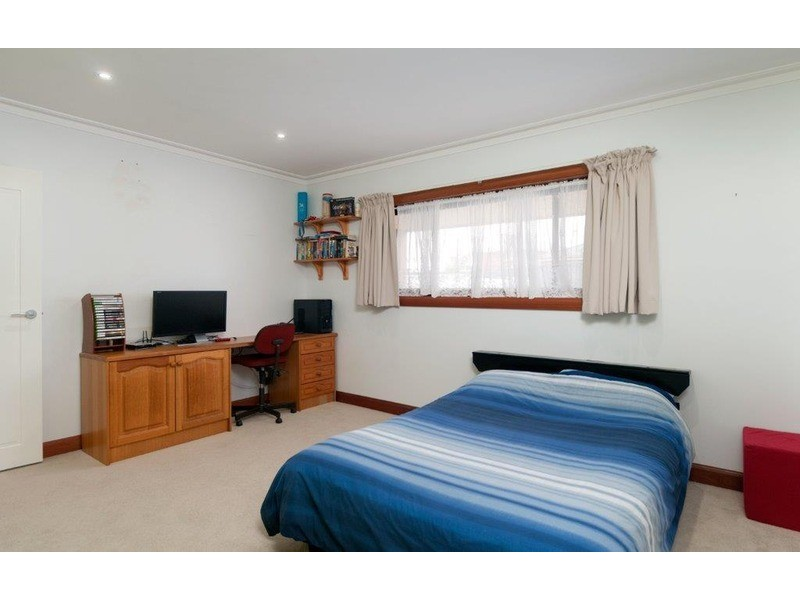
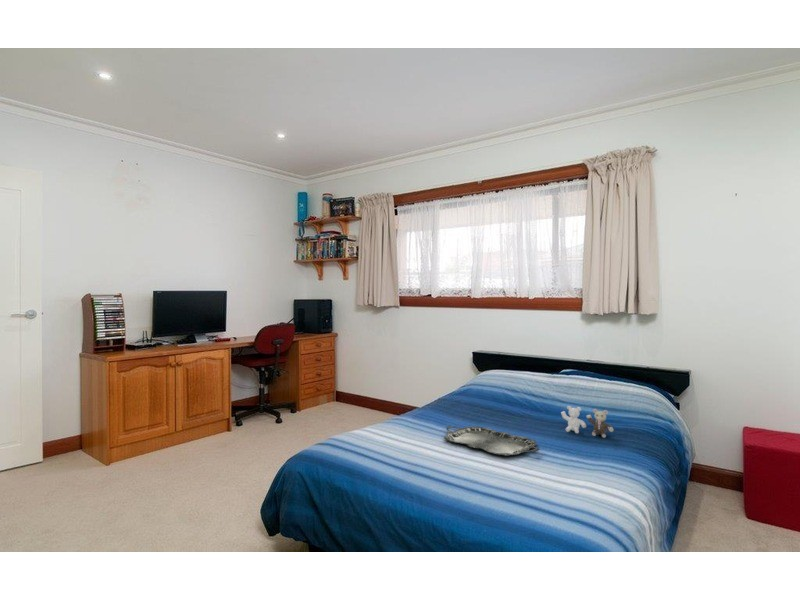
+ teddy bear (588, 420)
+ serving tray (489, 439)
